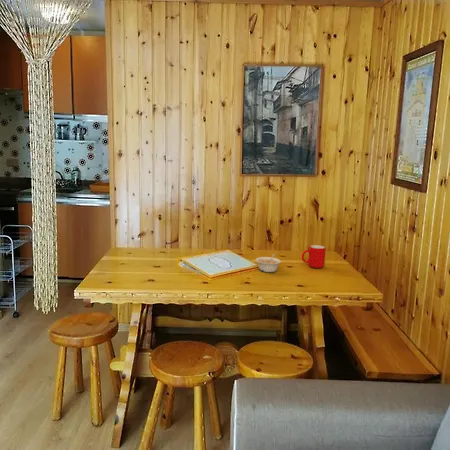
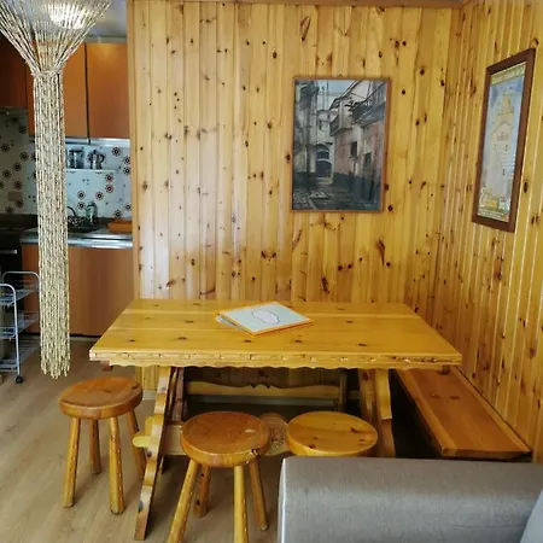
- legume (267, 263)
- cup (313, 256)
